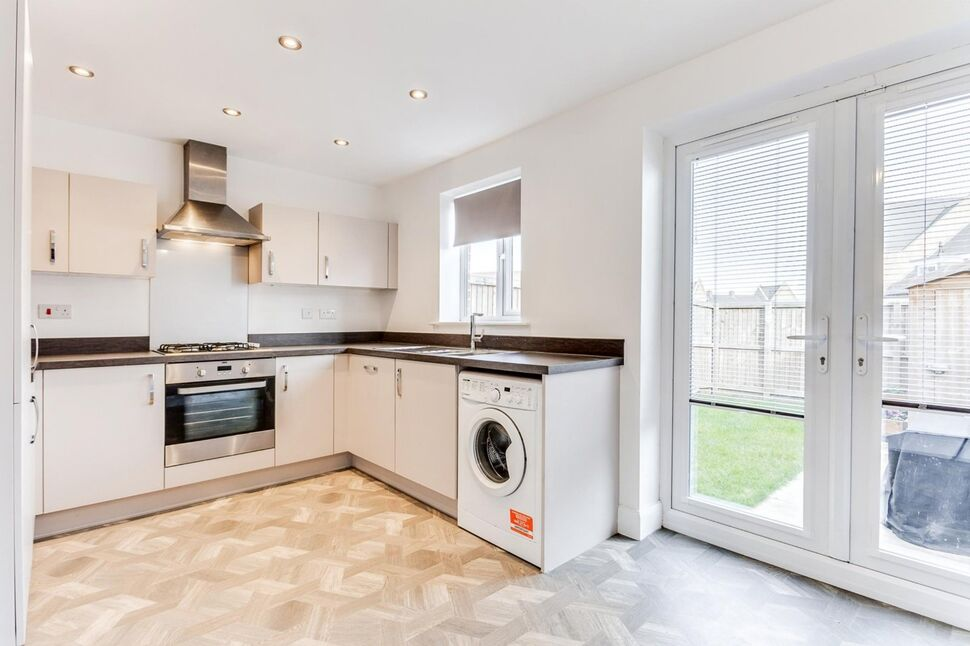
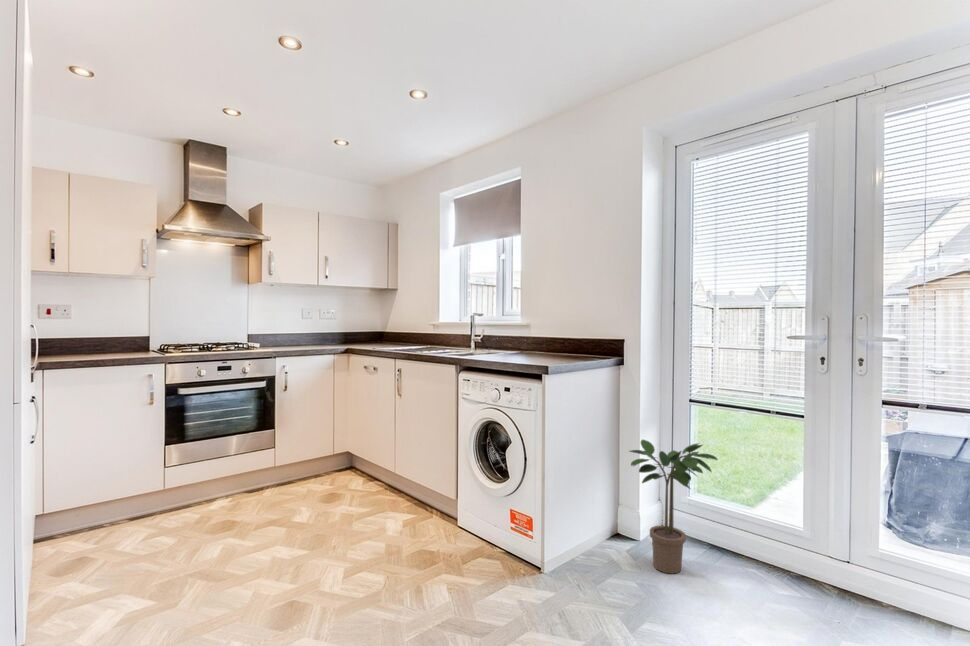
+ potted plant (672, 500)
